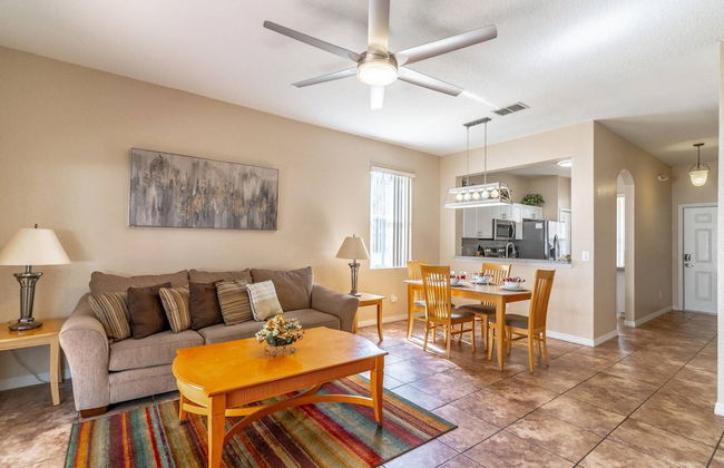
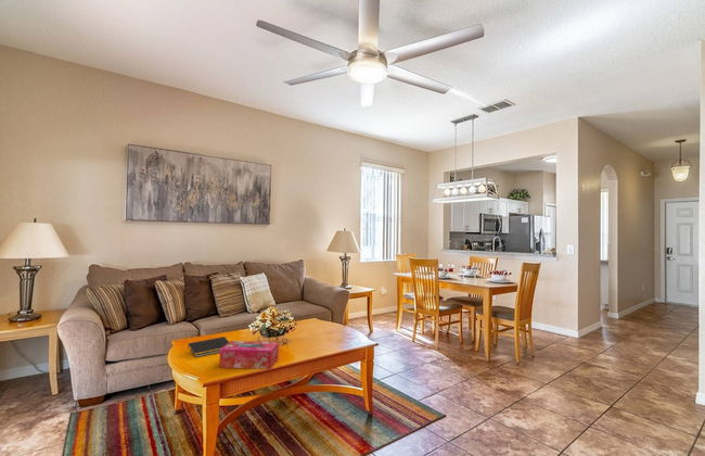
+ notepad (210, 346)
+ tissue box (249, 354)
